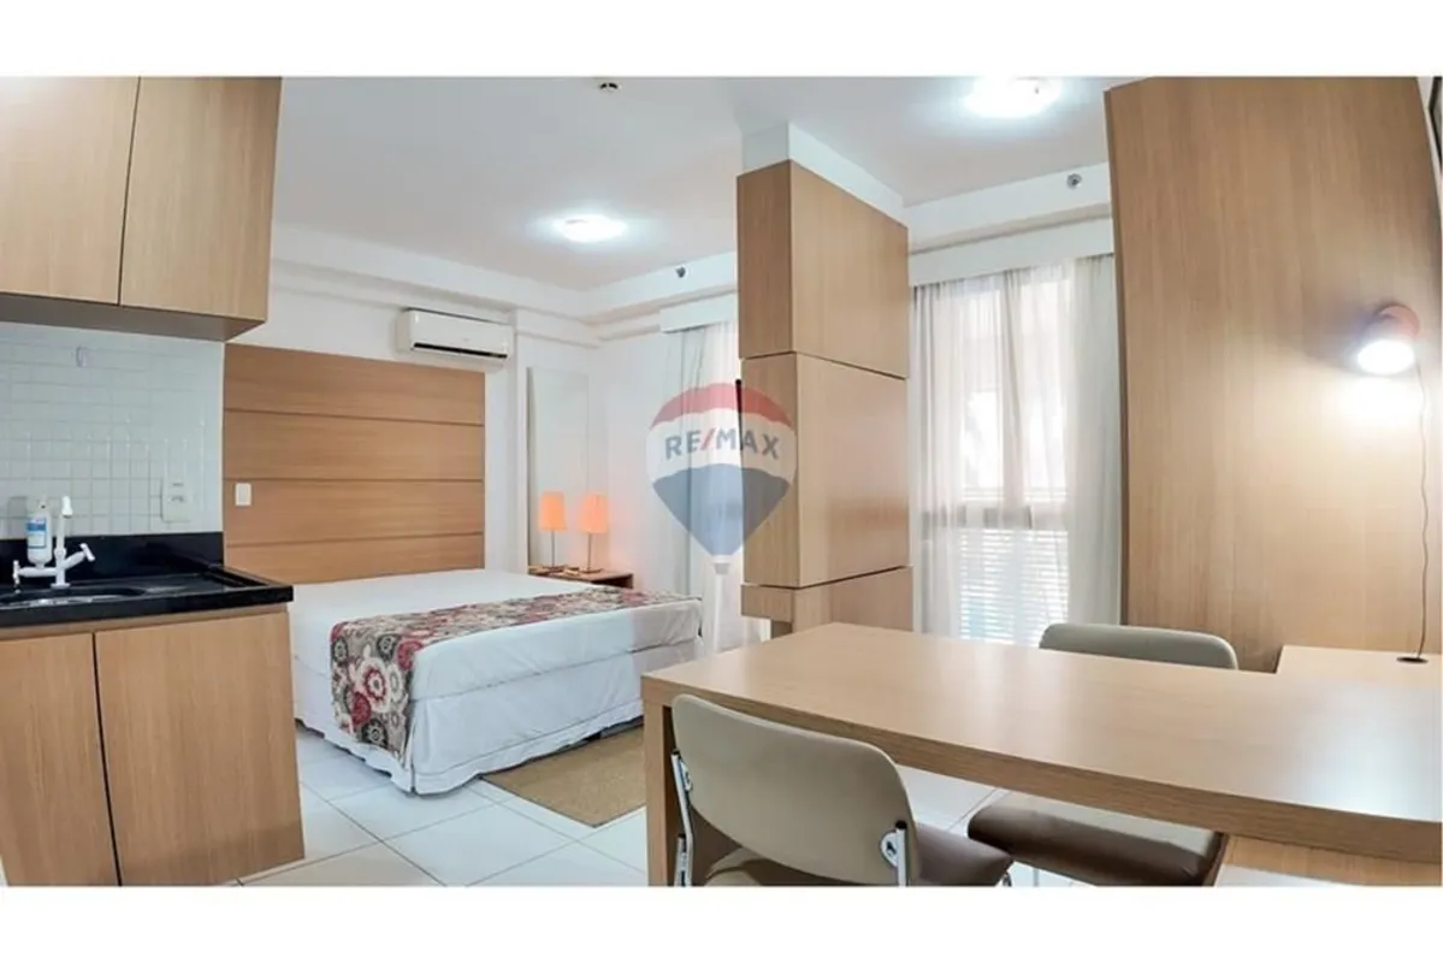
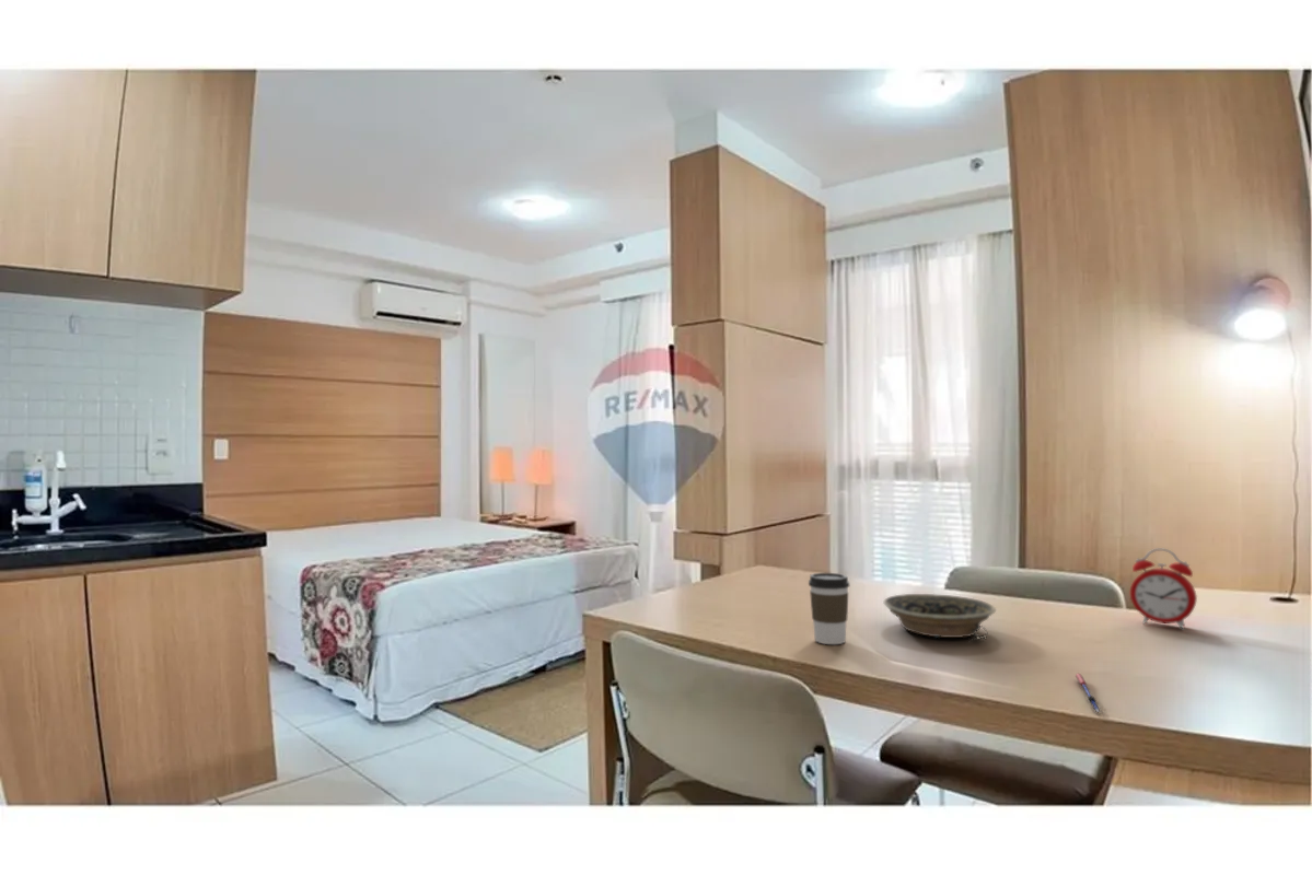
+ alarm clock (1162, 586)
+ bowl (938, 617)
+ pen (1088, 691)
+ coffee cup (828, 607)
